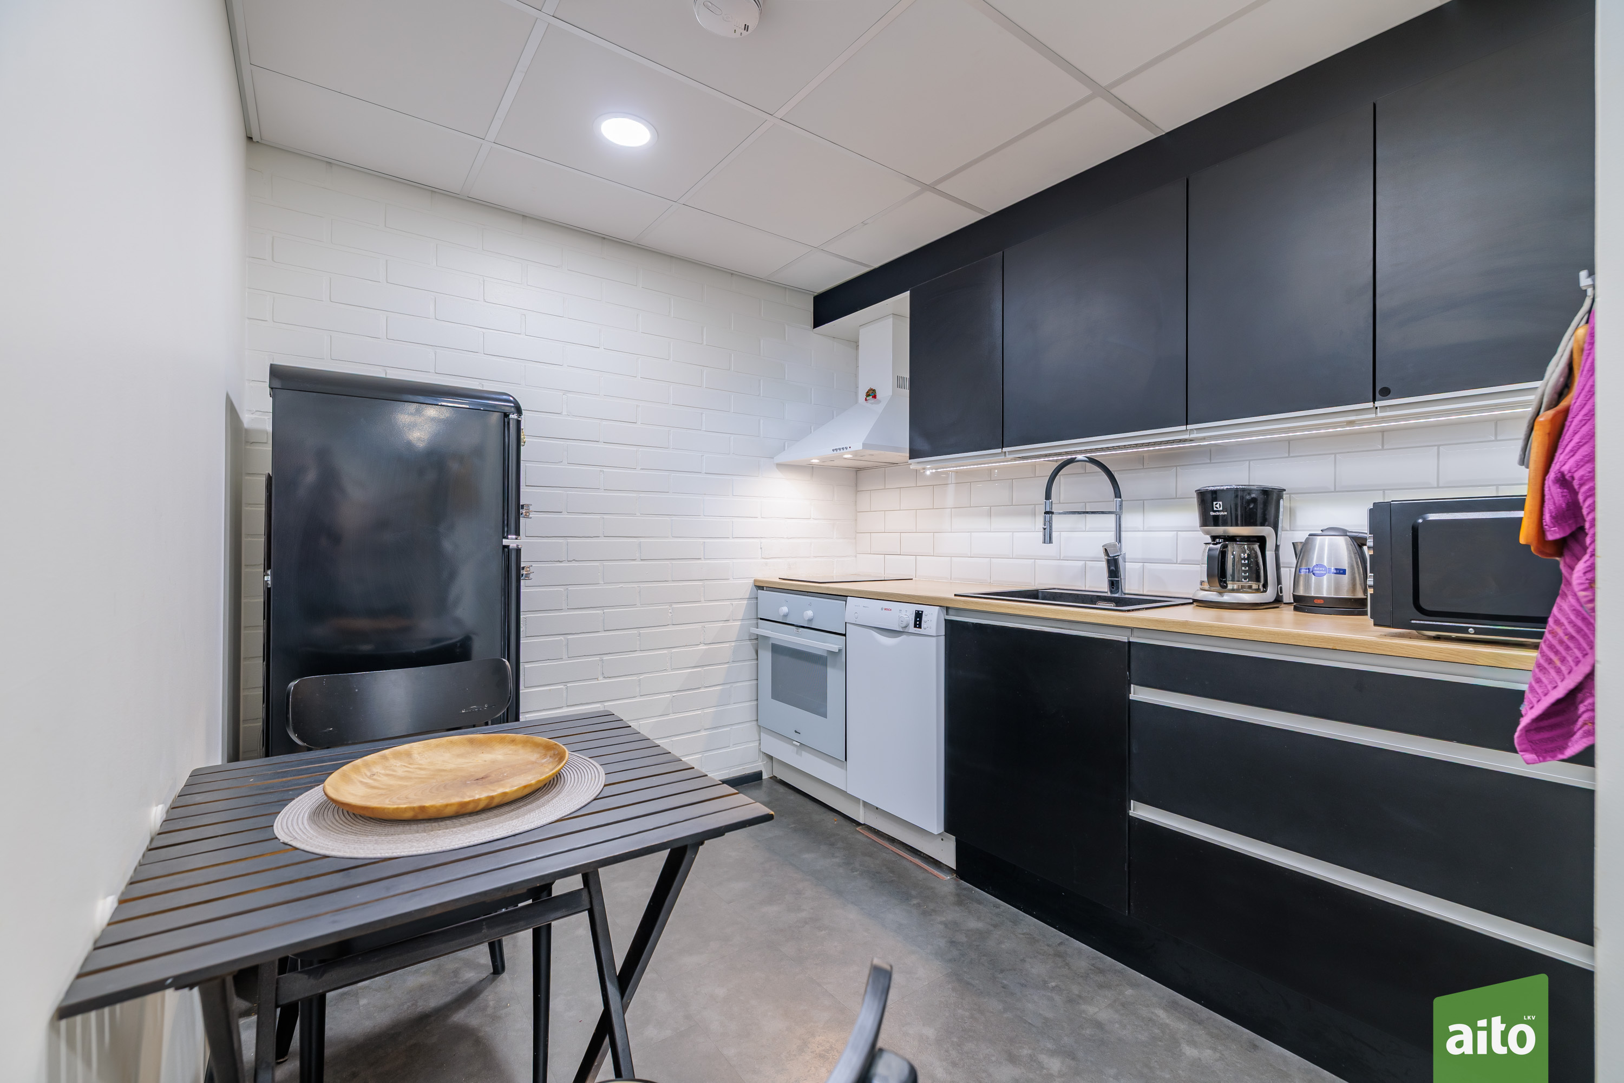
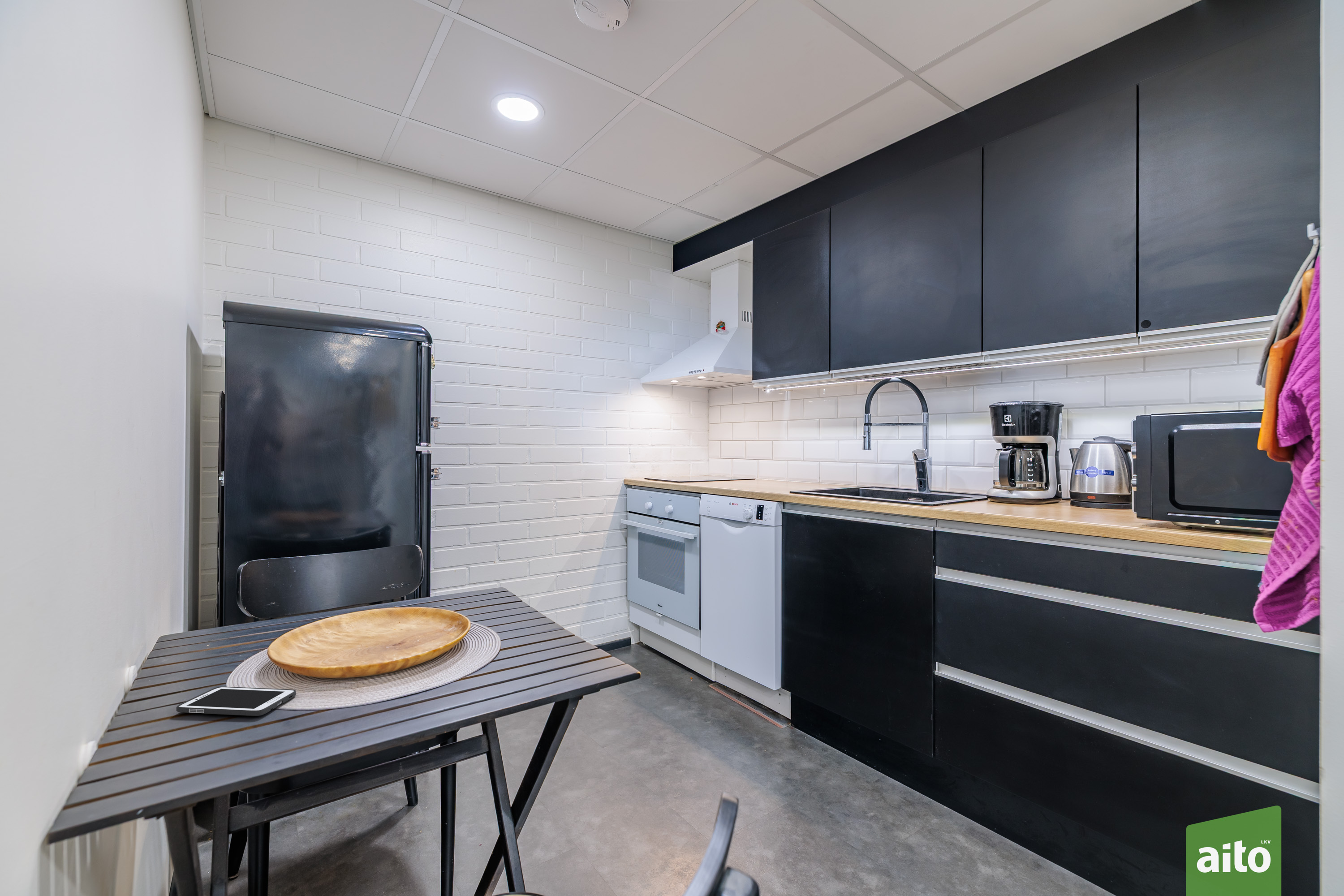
+ cell phone (238, 701)
